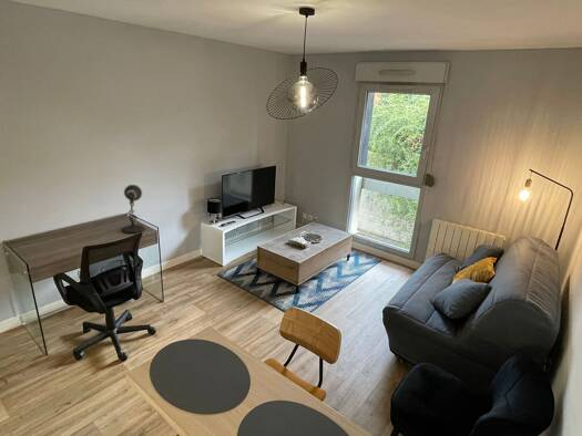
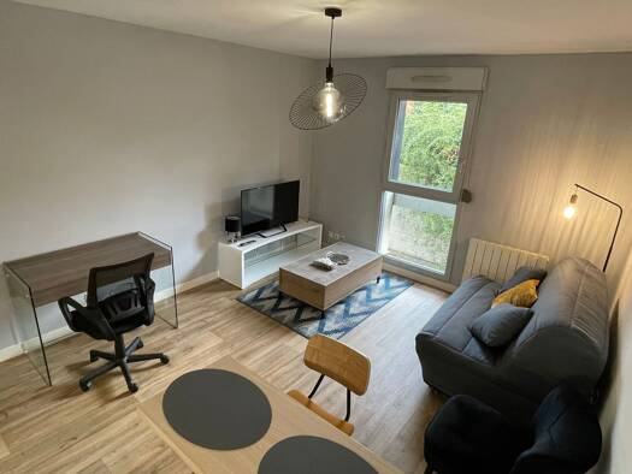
- desk lamp (132, 208)
